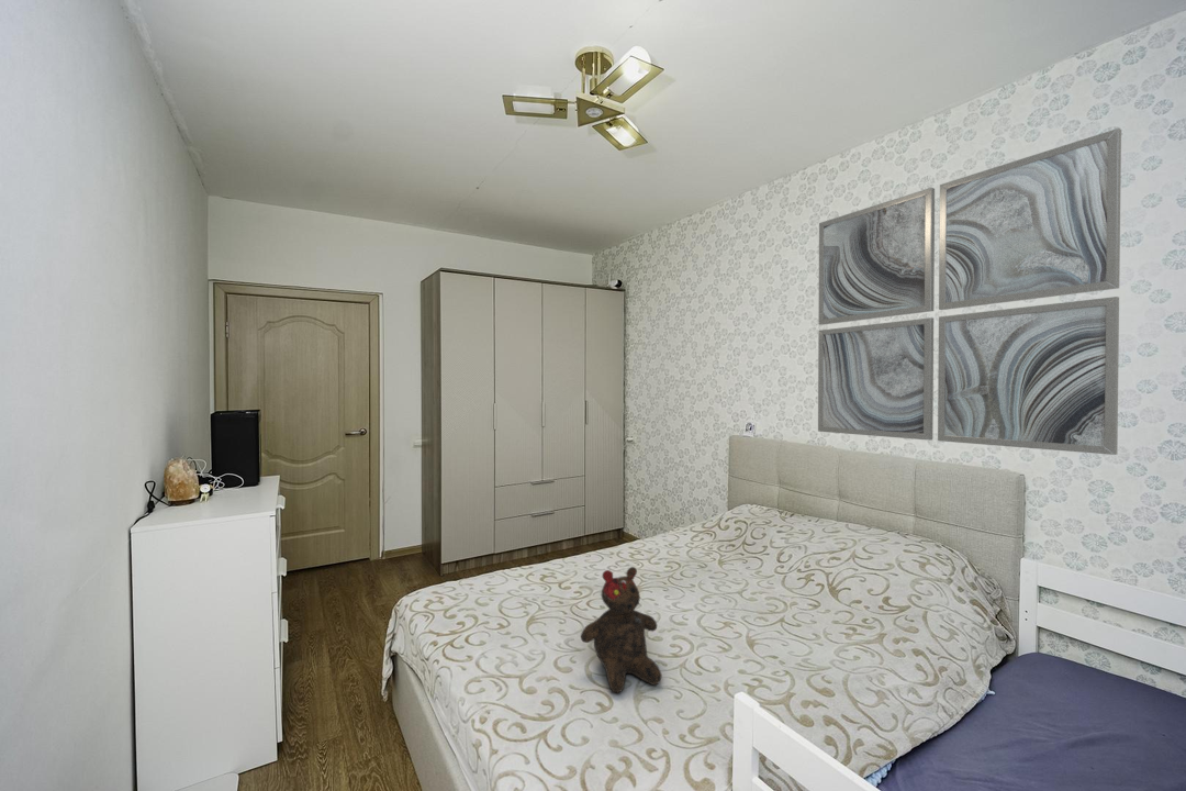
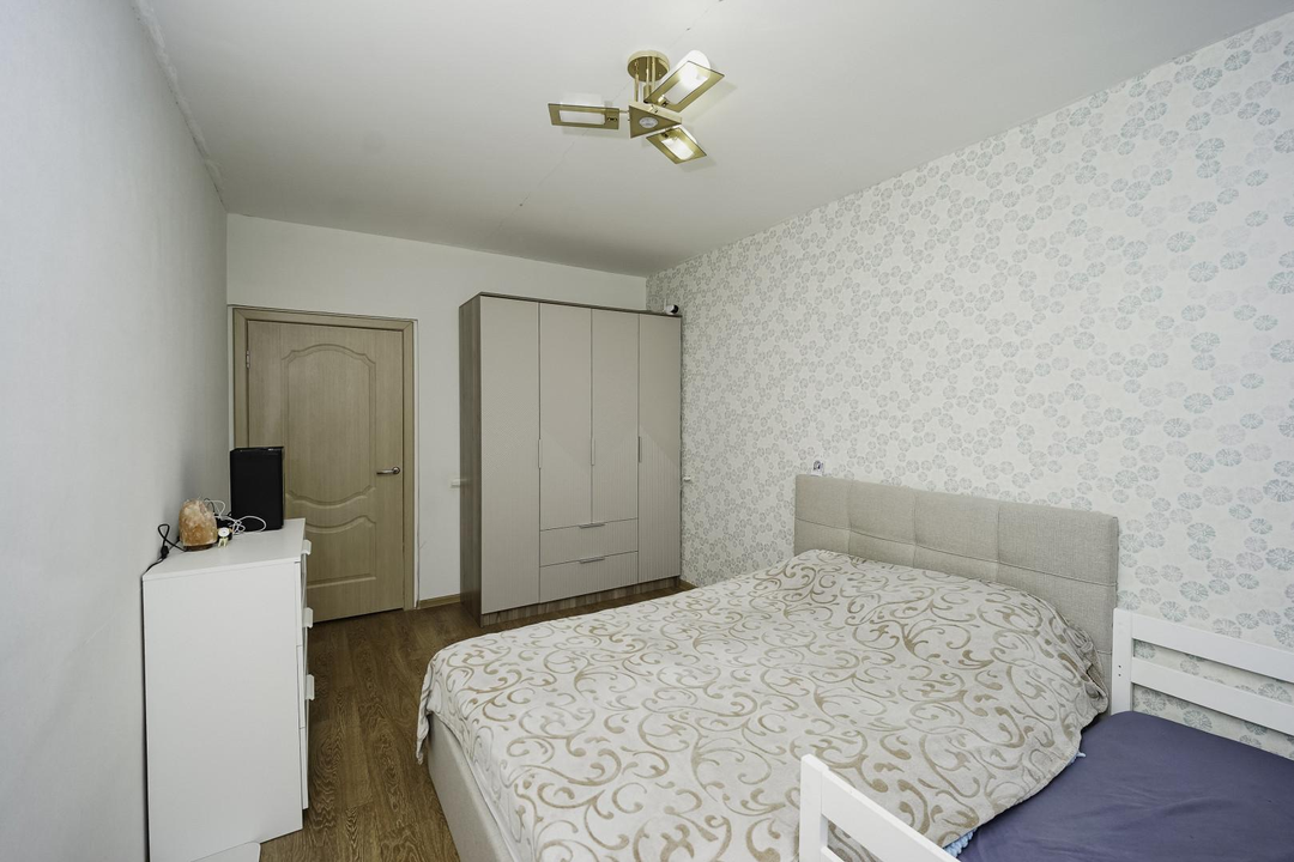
- teddy bear (625, 623)
- wall art (939, 316)
